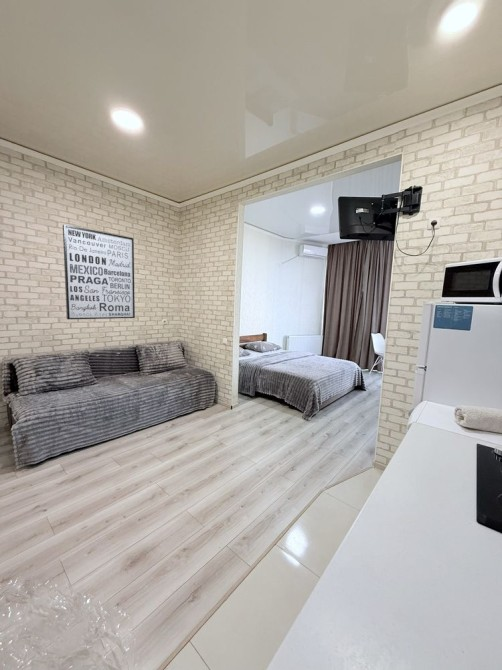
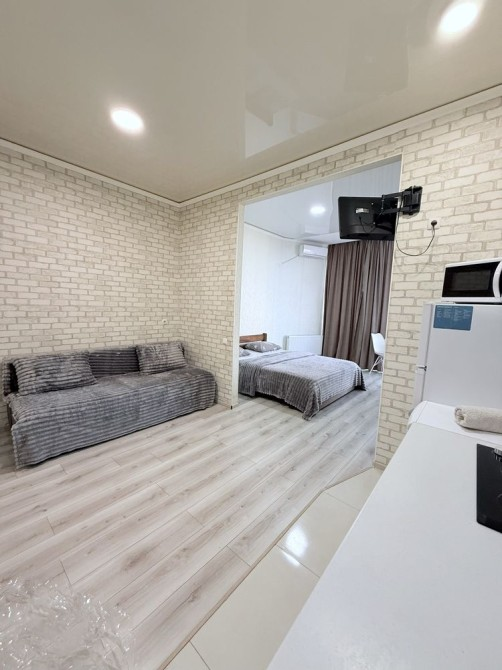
- wall art (102, 276)
